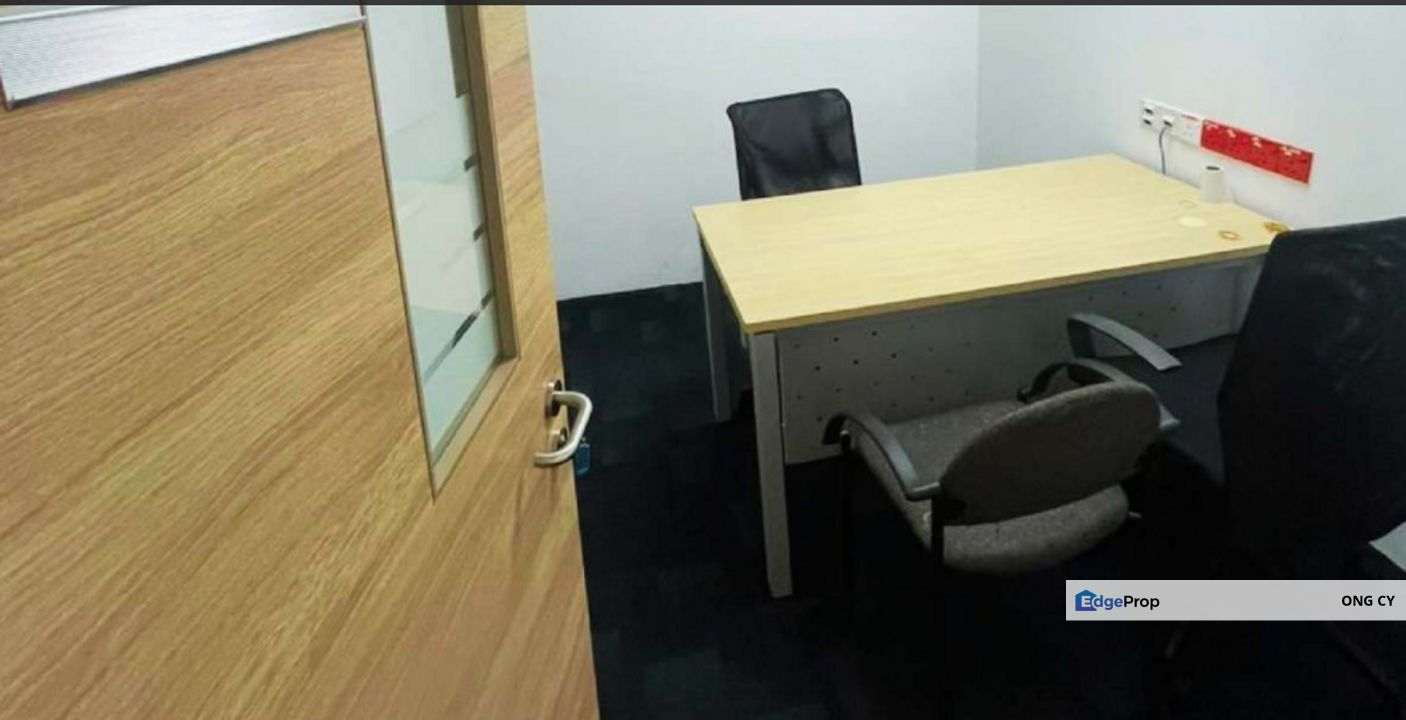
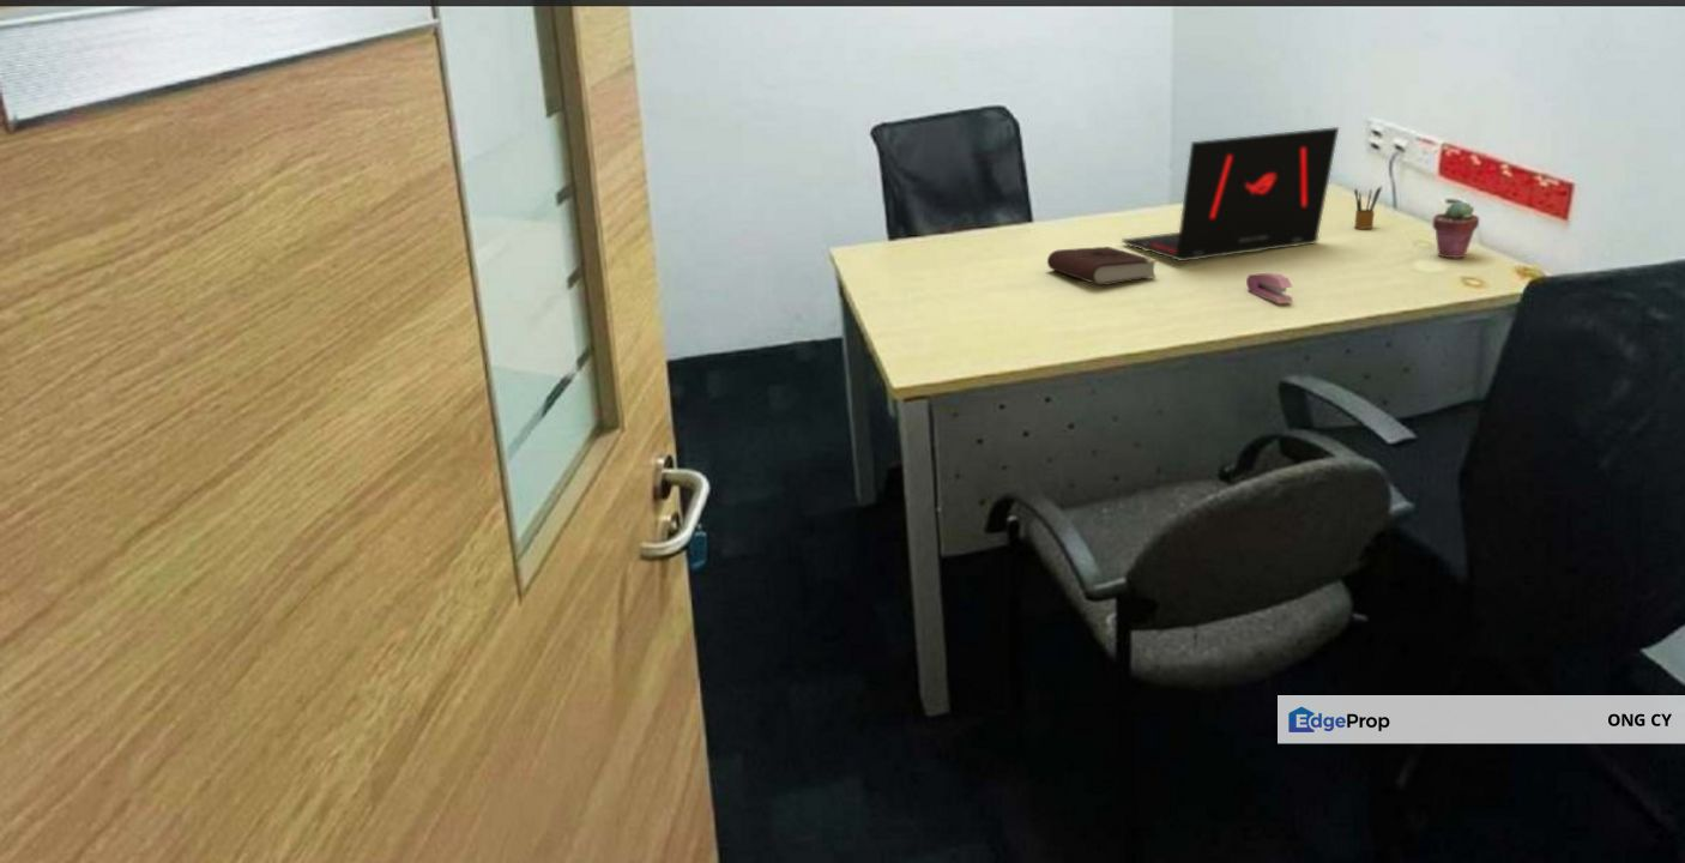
+ laptop (1225, 188)
+ potted succulent (1455, 228)
+ book (1100, 264)
+ pencil box (1366, 206)
+ stapler (1269, 284)
